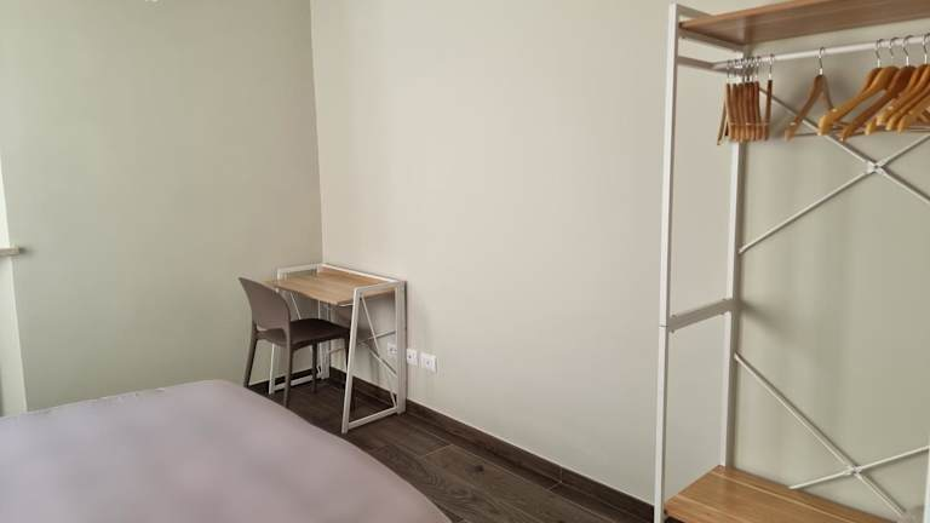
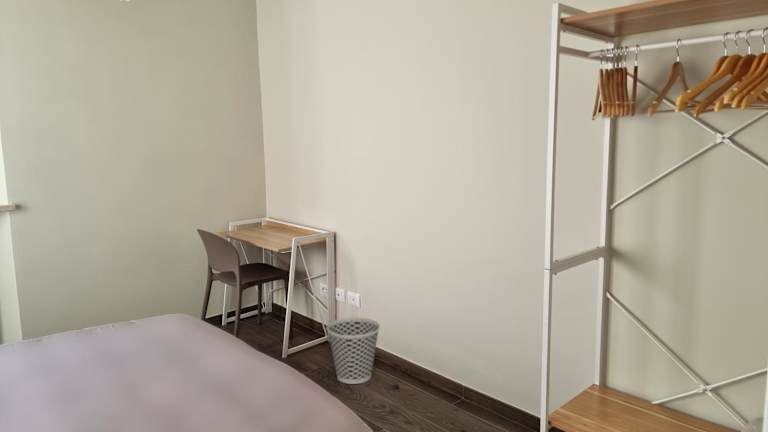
+ wastebasket (353, 351)
